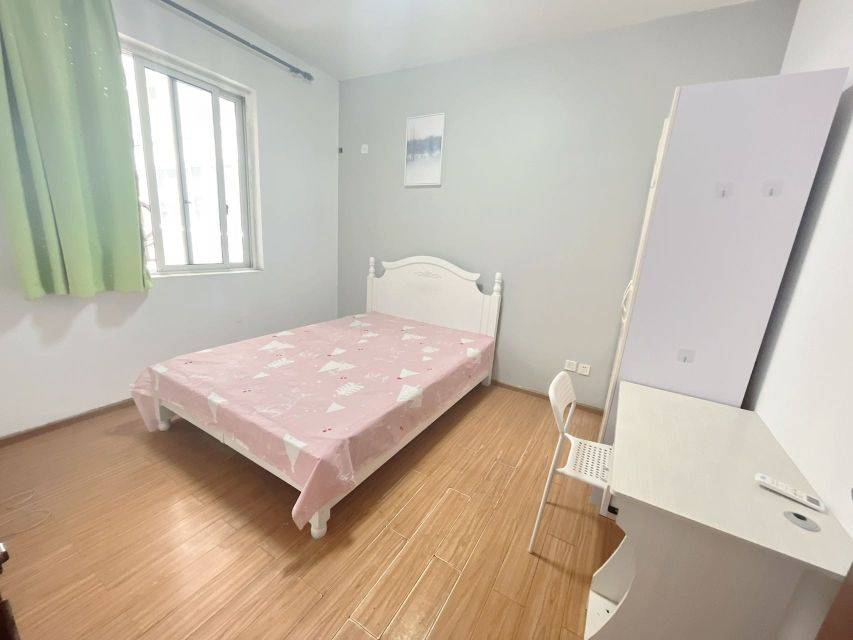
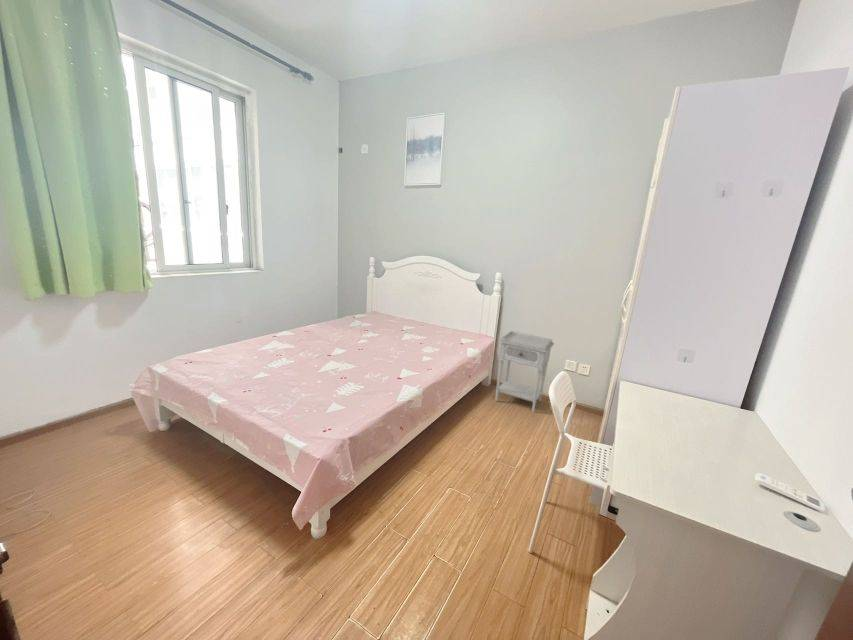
+ nightstand (522, 364)
